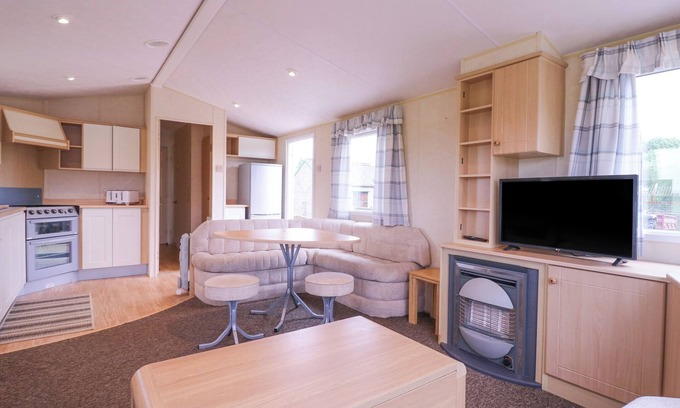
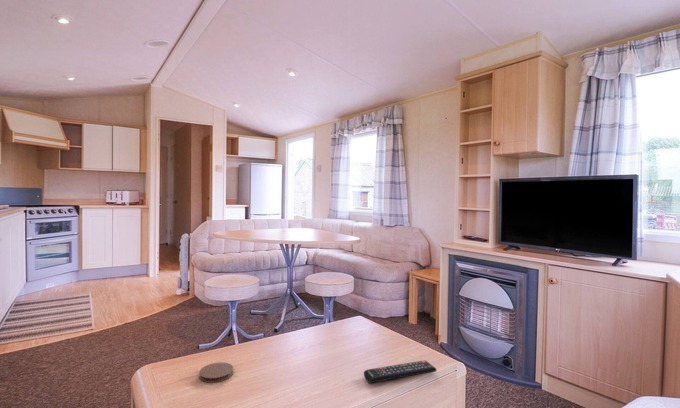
+ remote control (400, 371)
+ coaster (216, 372)
